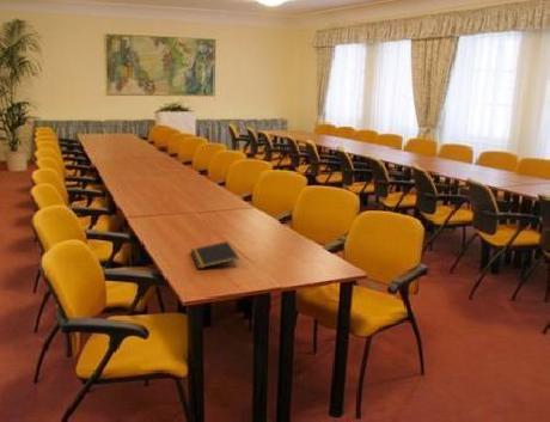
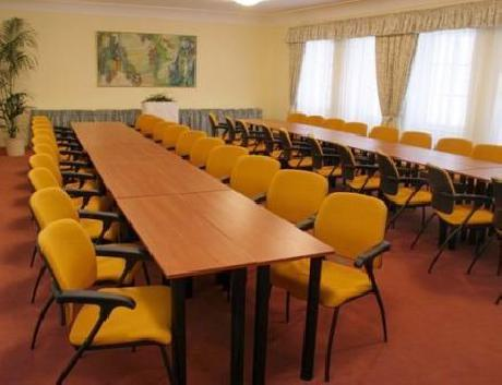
- notepad (213, 253)
